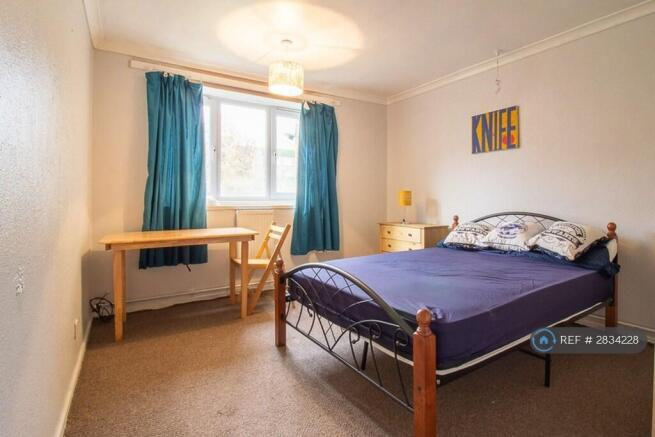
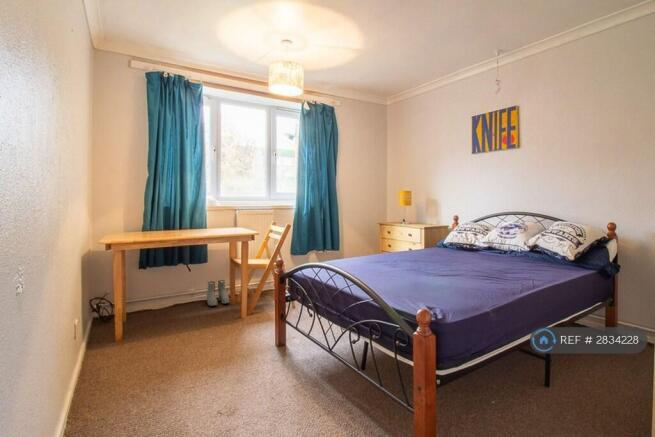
+ boots (218, 292)
